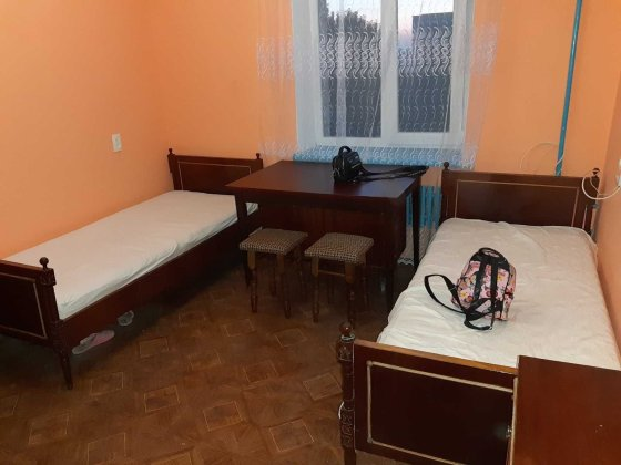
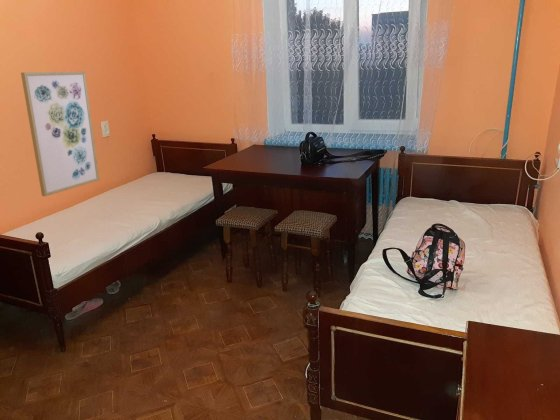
+ wall art (64, 131)
